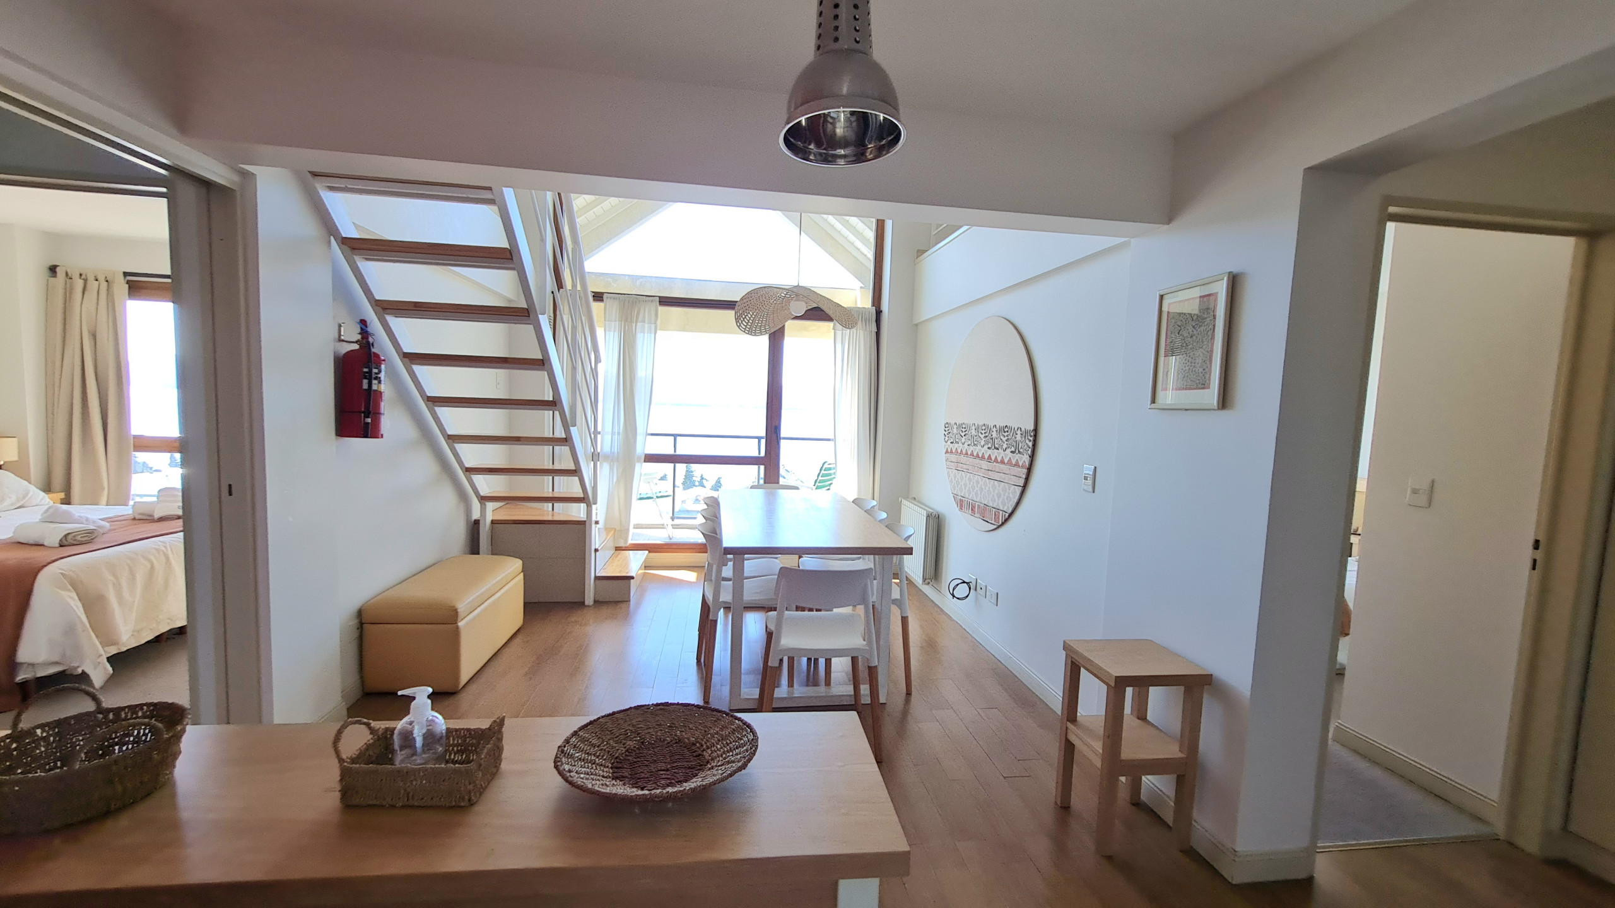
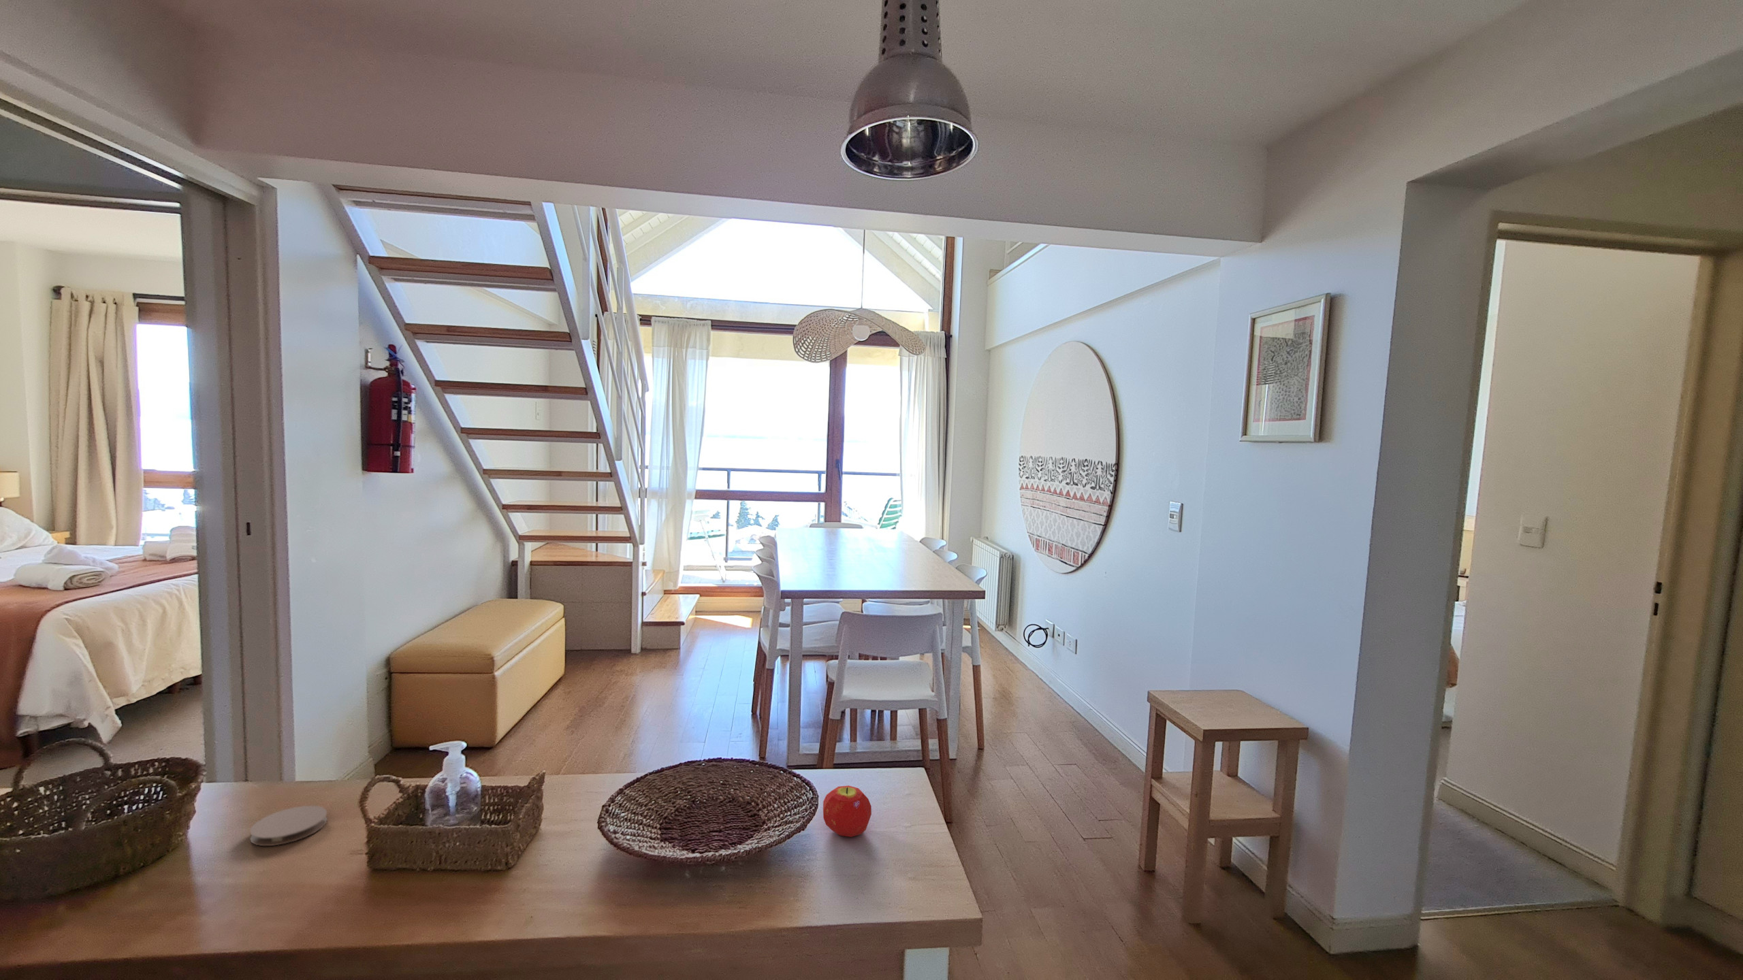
+ fruit (848, 808)
+ coaster (290, 824)
